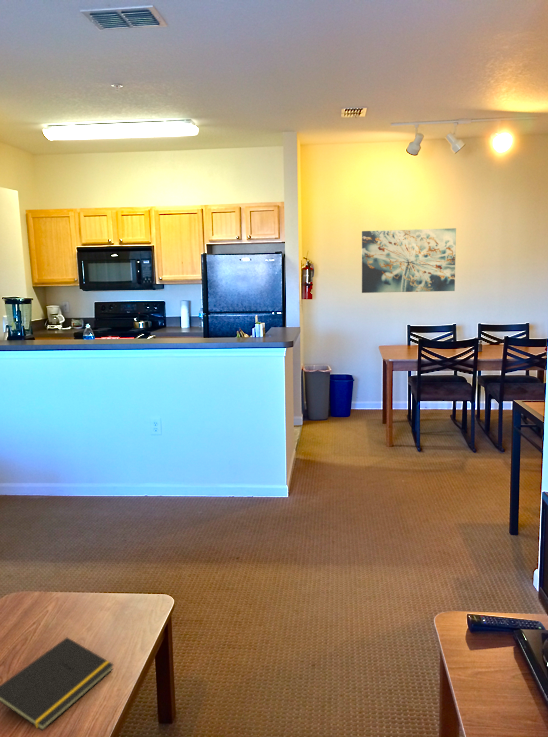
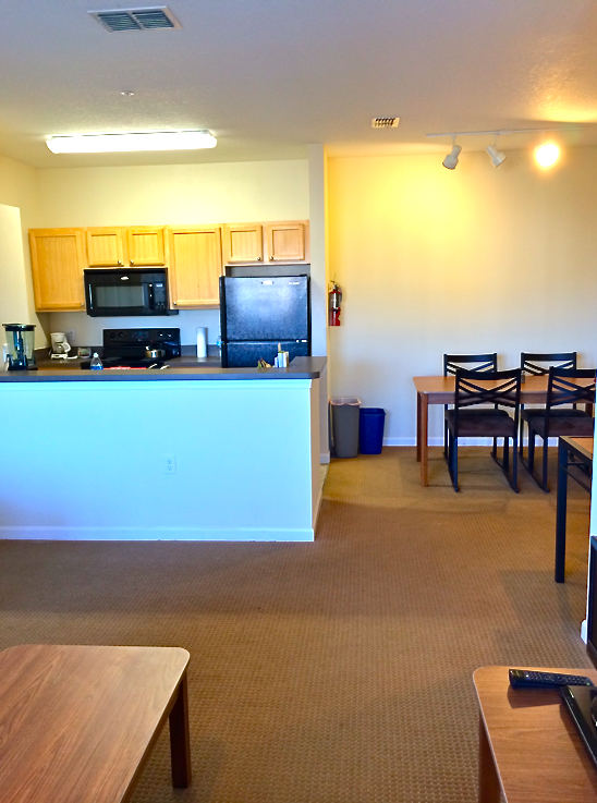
- wall art (408, 261)
- notepad (55, 679)
